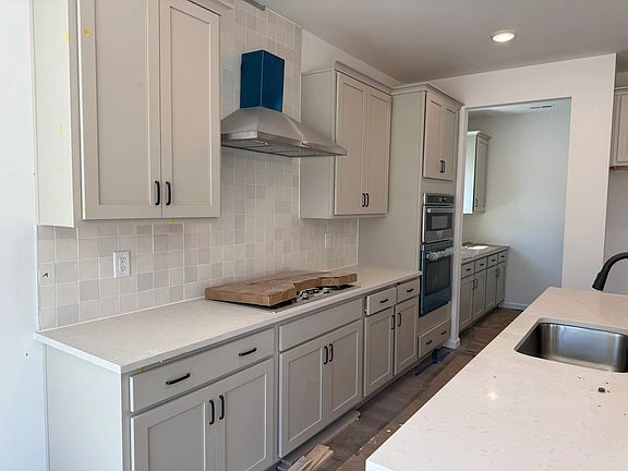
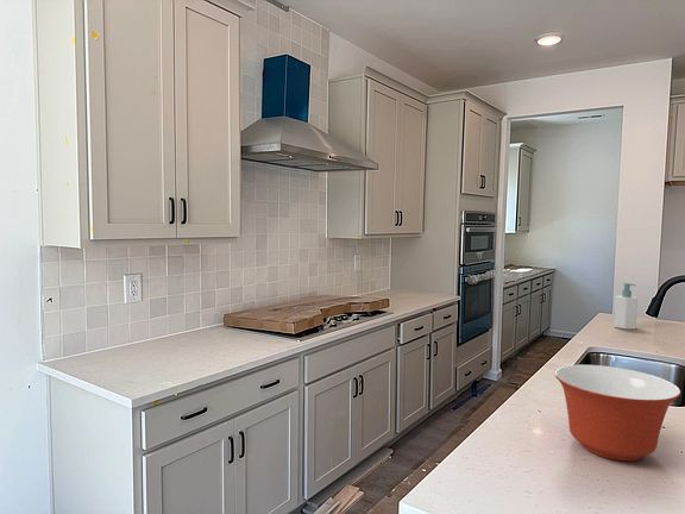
+ mixing bowl (611, 414)
+ soap bottle (626, 305)
